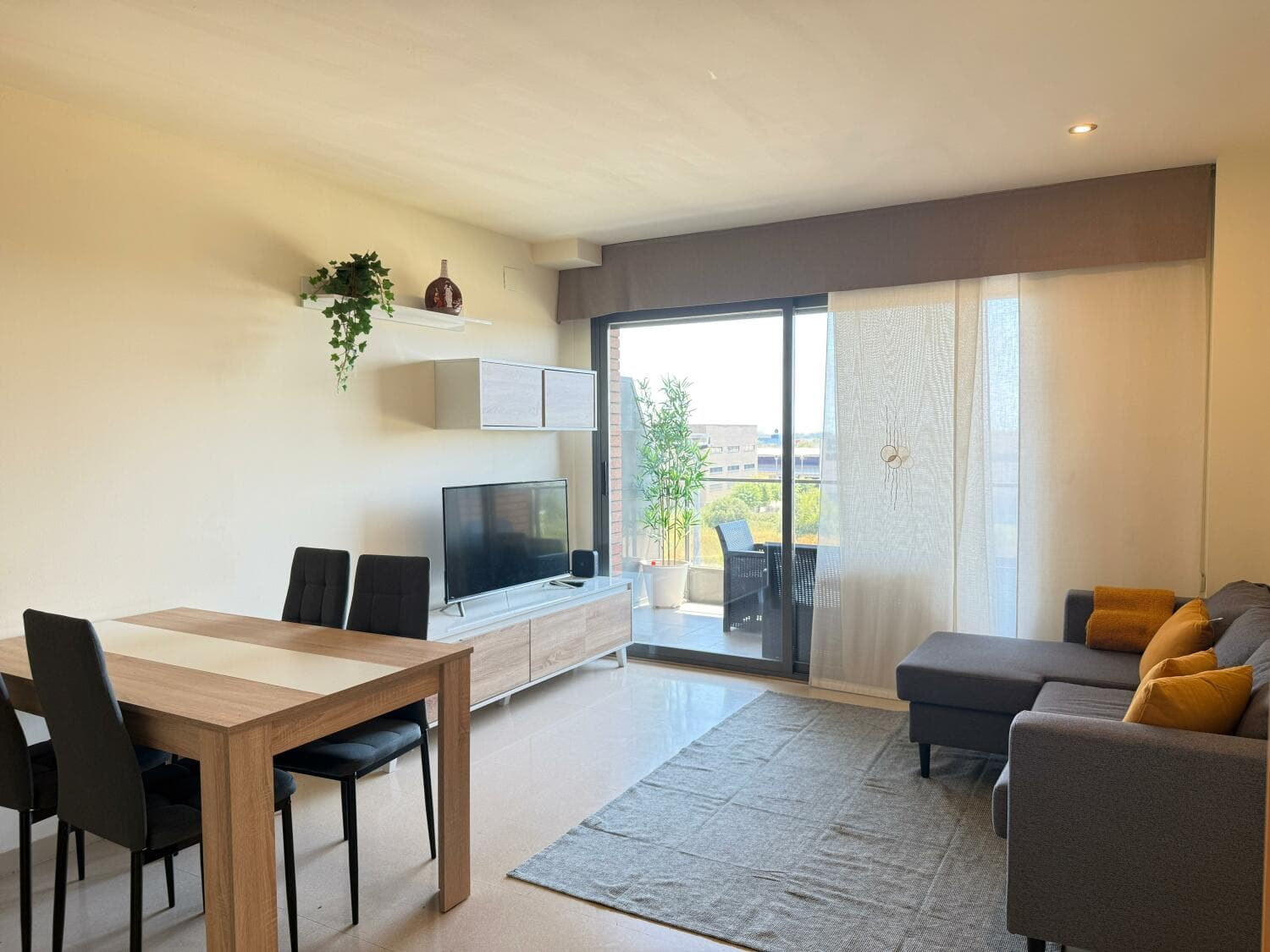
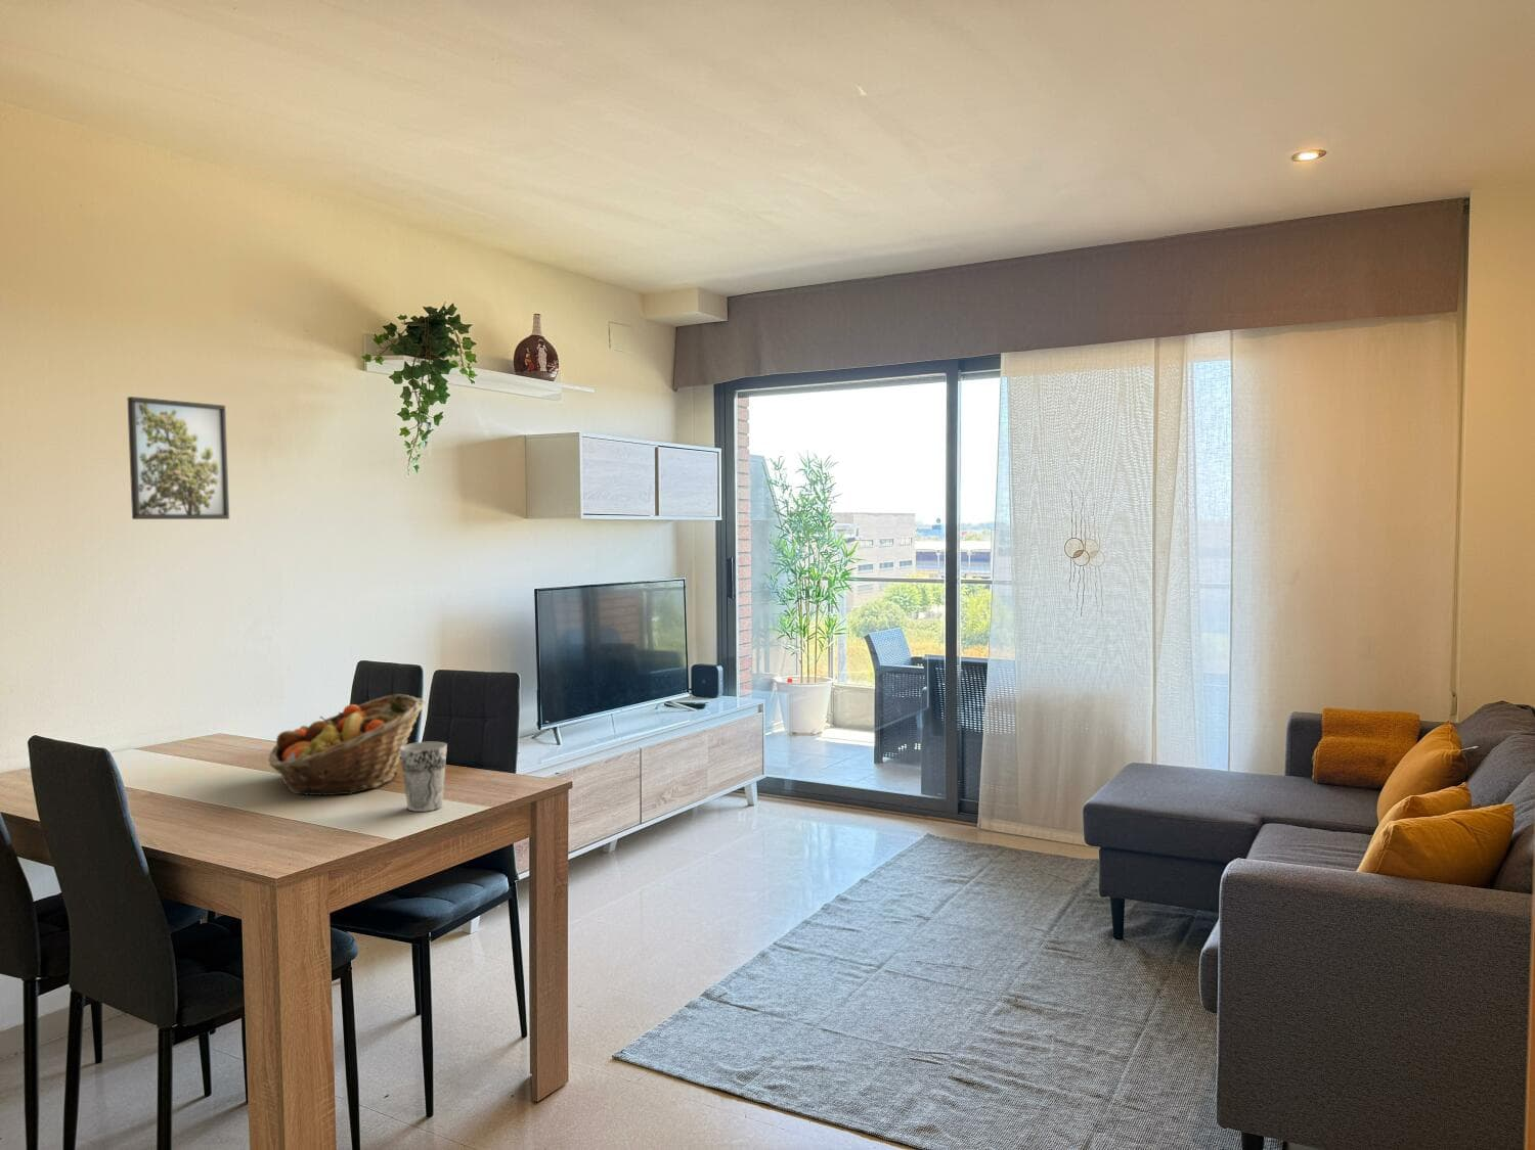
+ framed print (180, 460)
+ fruit basket (348, 742)
+ cup (424, 776)
